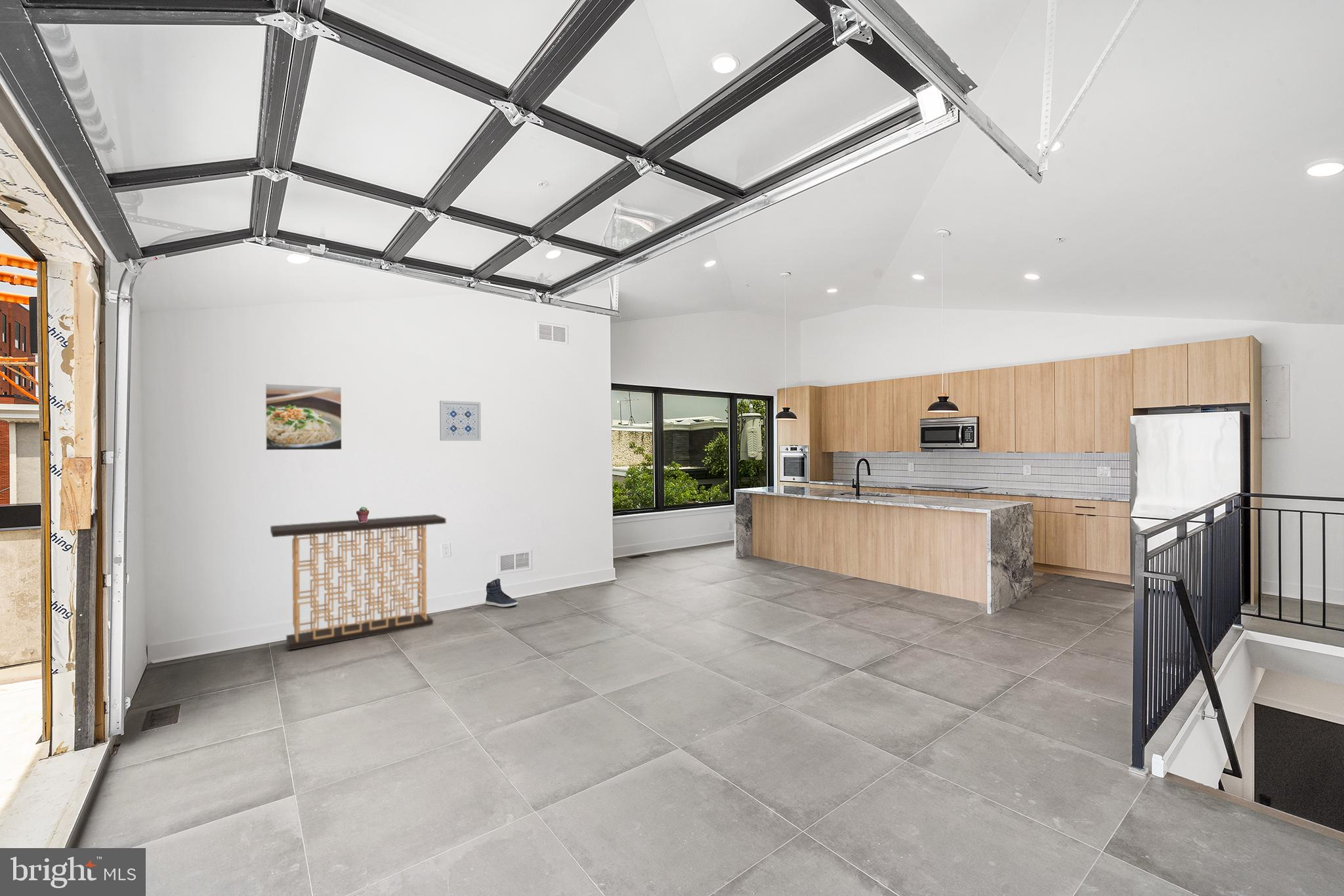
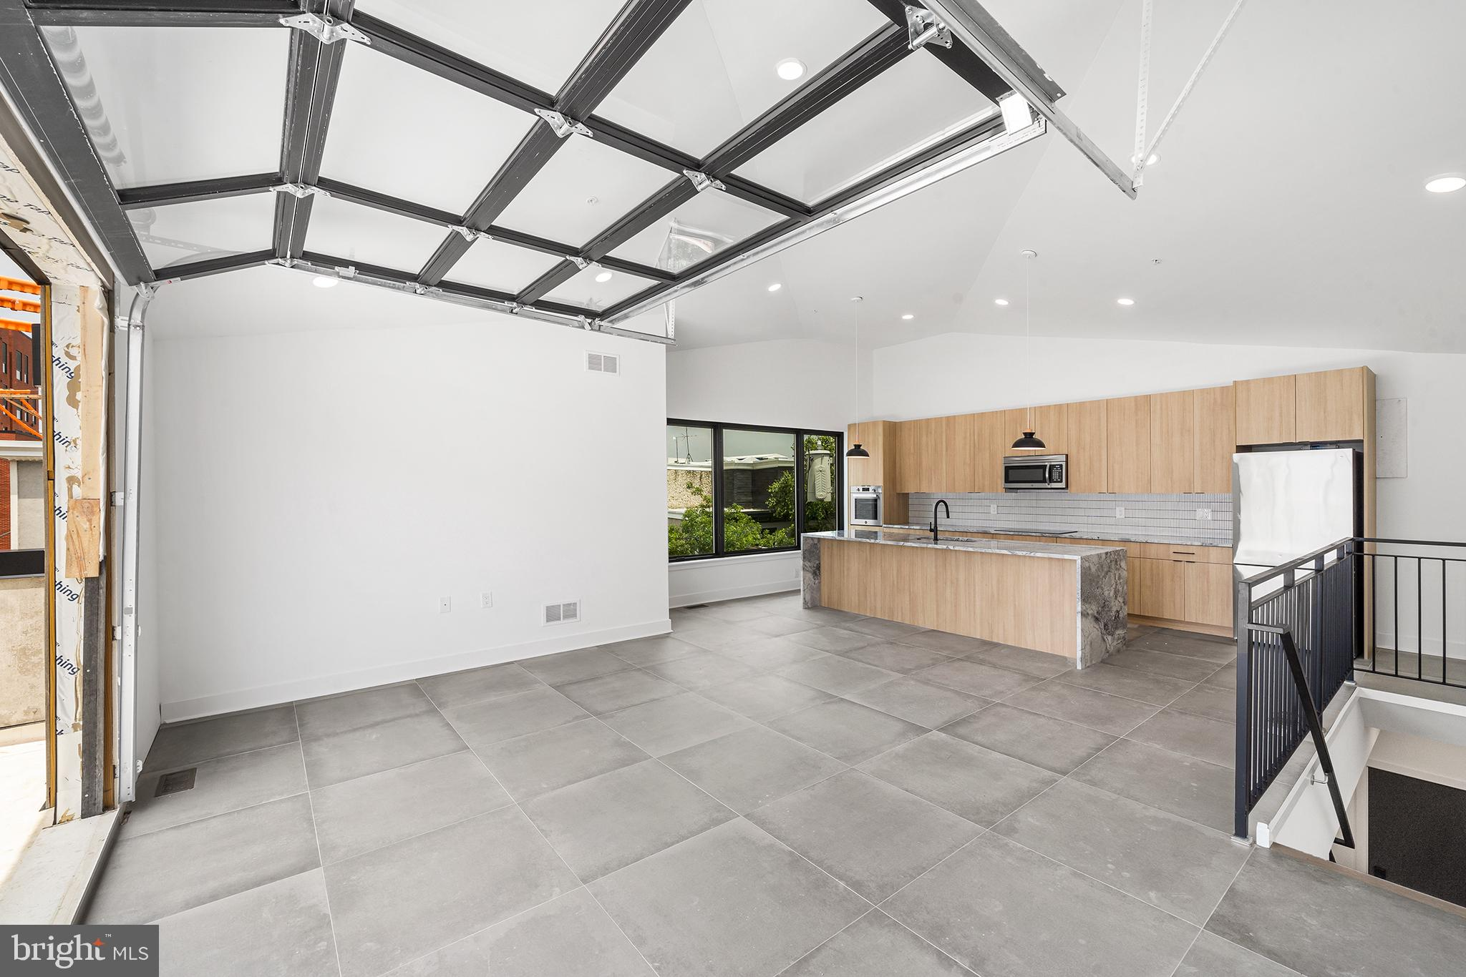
- sneaker (501, 592)
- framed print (304, 417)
- console table (364, 577)
- wall art (461, 421)
- potted succulent (362, 514)
